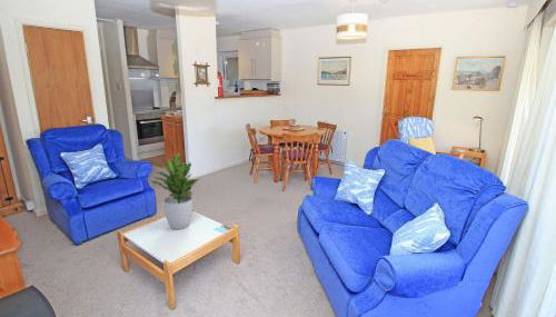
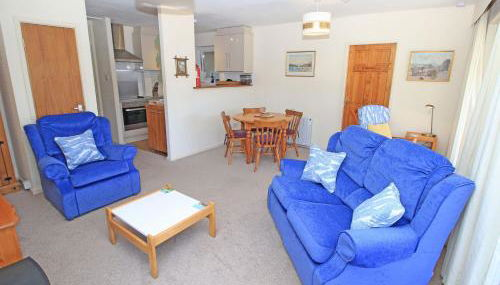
- potted plant (177, 189)
